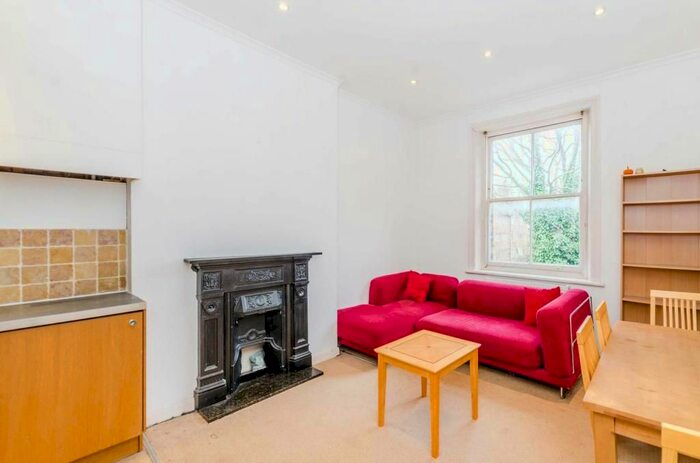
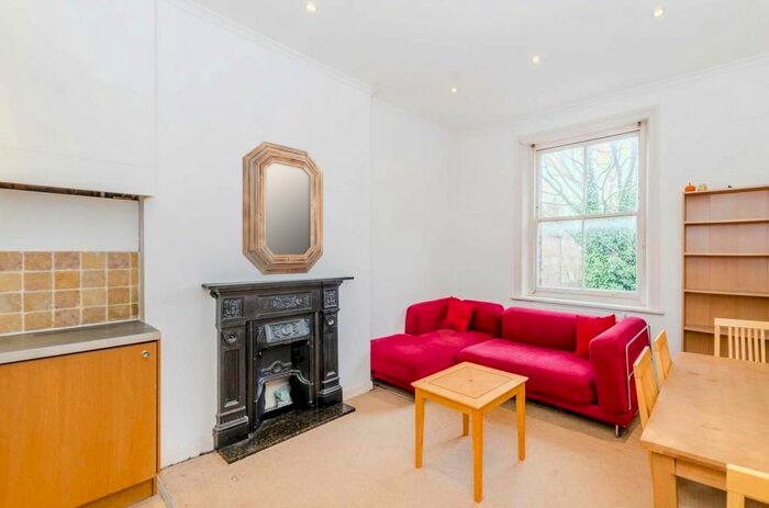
+ home mirror (287, 210)
